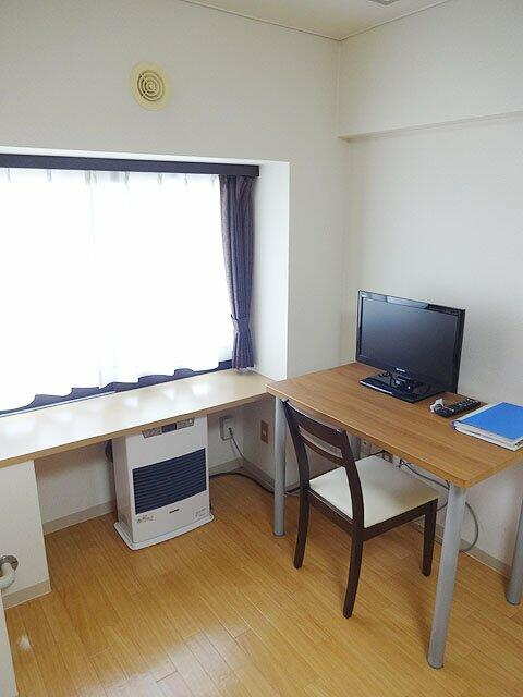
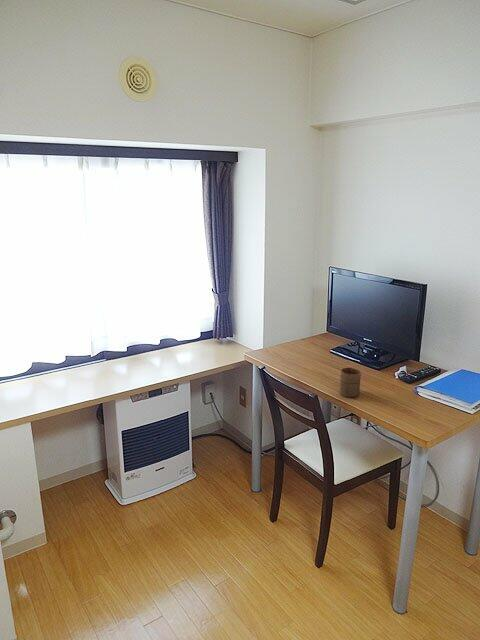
+ cup (350, 381)
